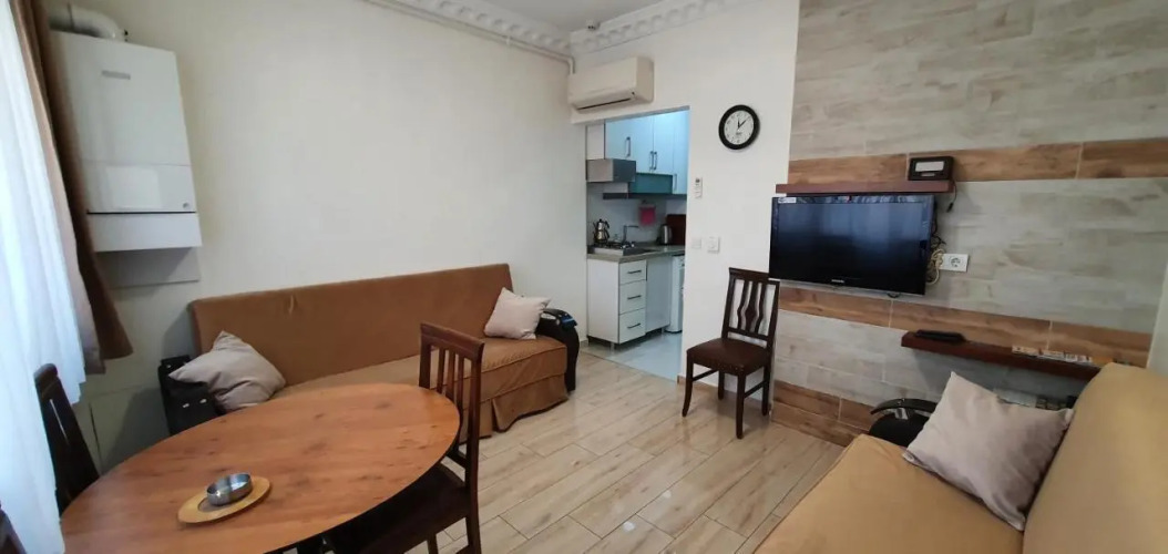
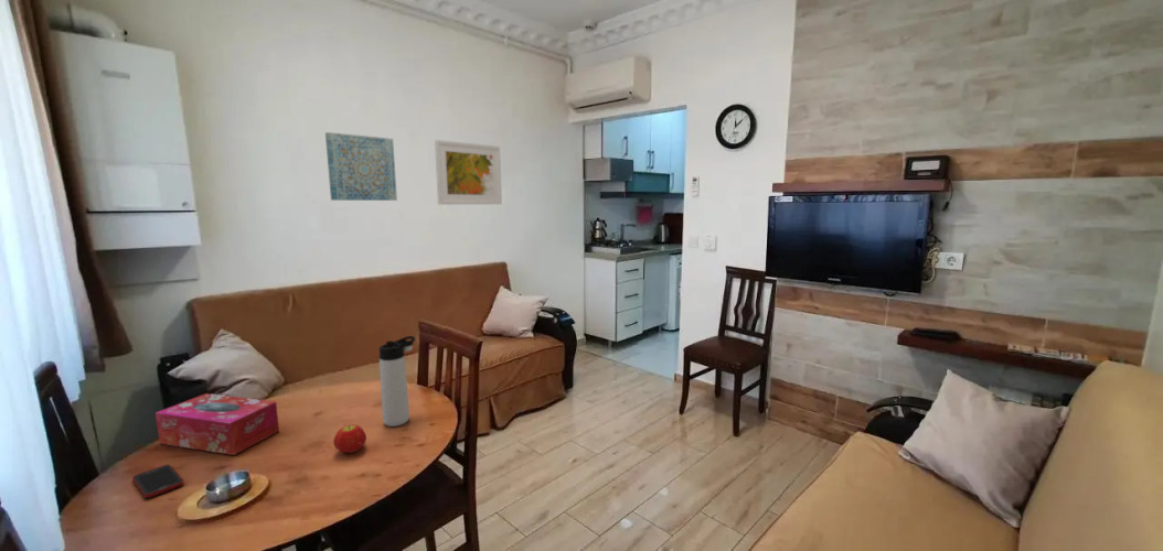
+ thermos bottle (399, 380)
+ wall art (363, 168)
+ cell phone (158, 479)
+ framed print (470, 174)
+ fruit (350, 436)
+ tissue box (218, 422)
